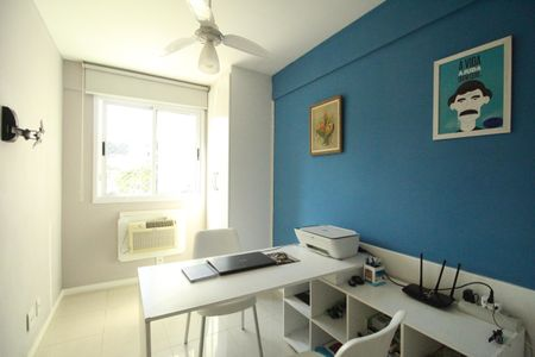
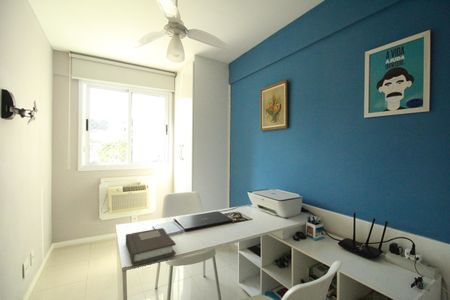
+ book (149, 243)
